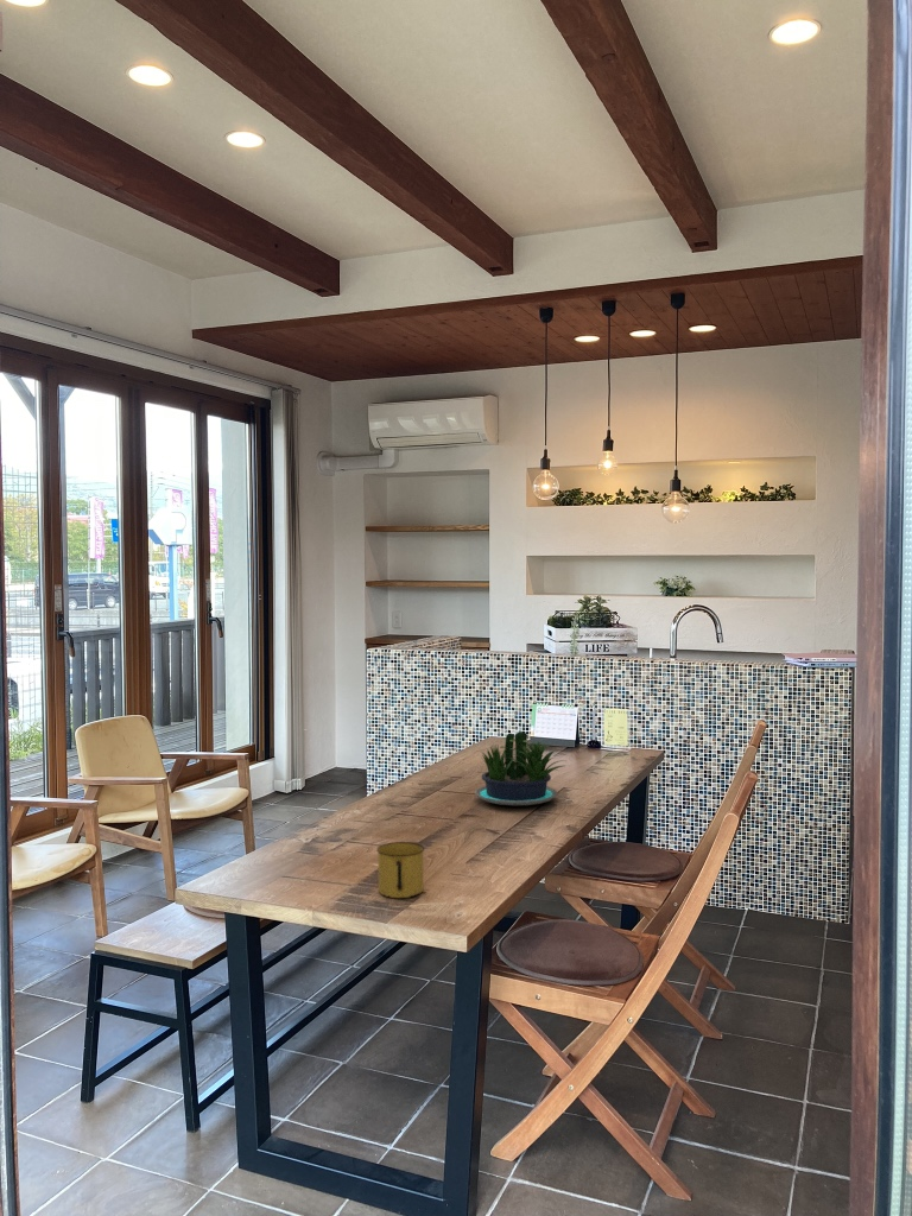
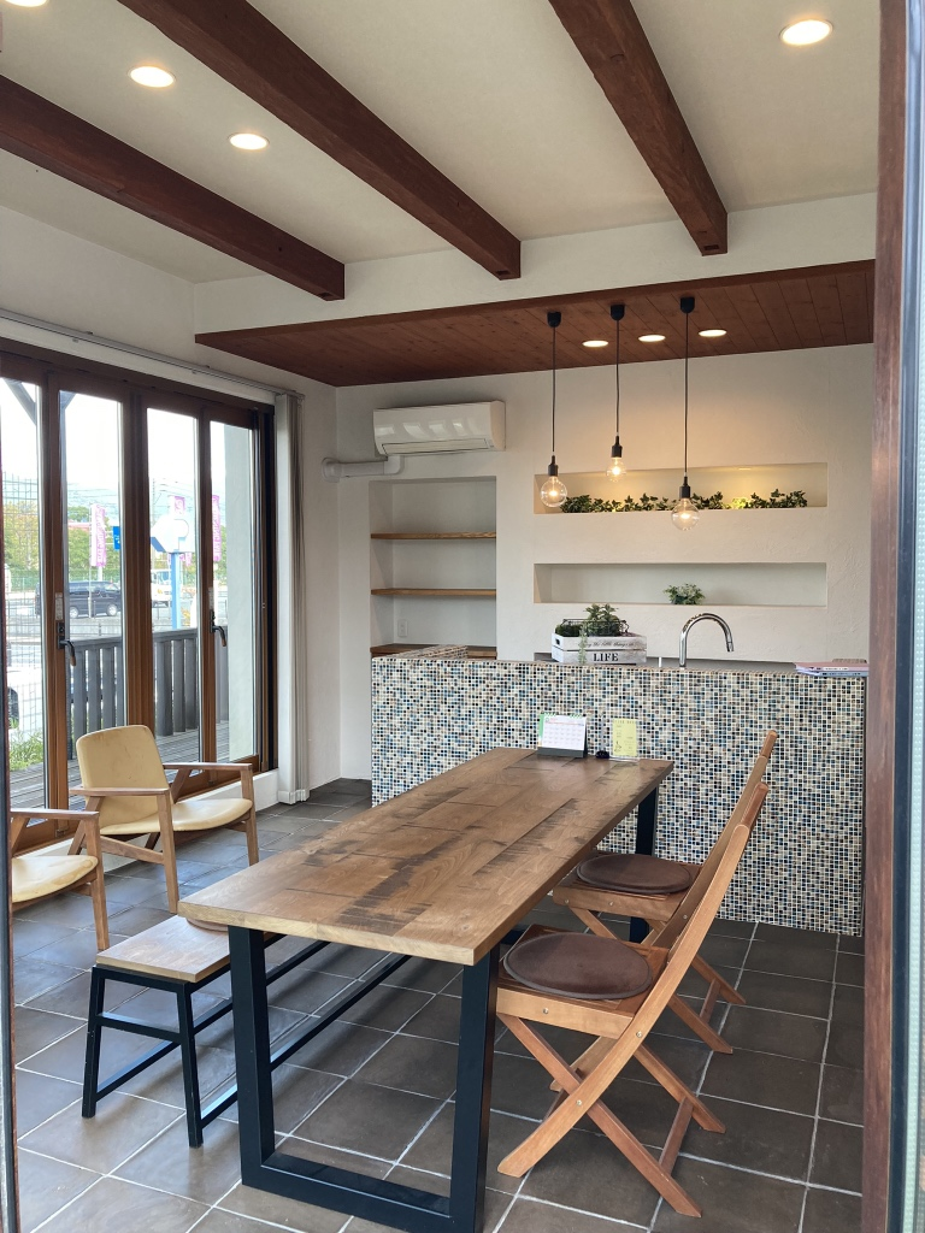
- potted plant (522, 767)
- mug (400, 872)
